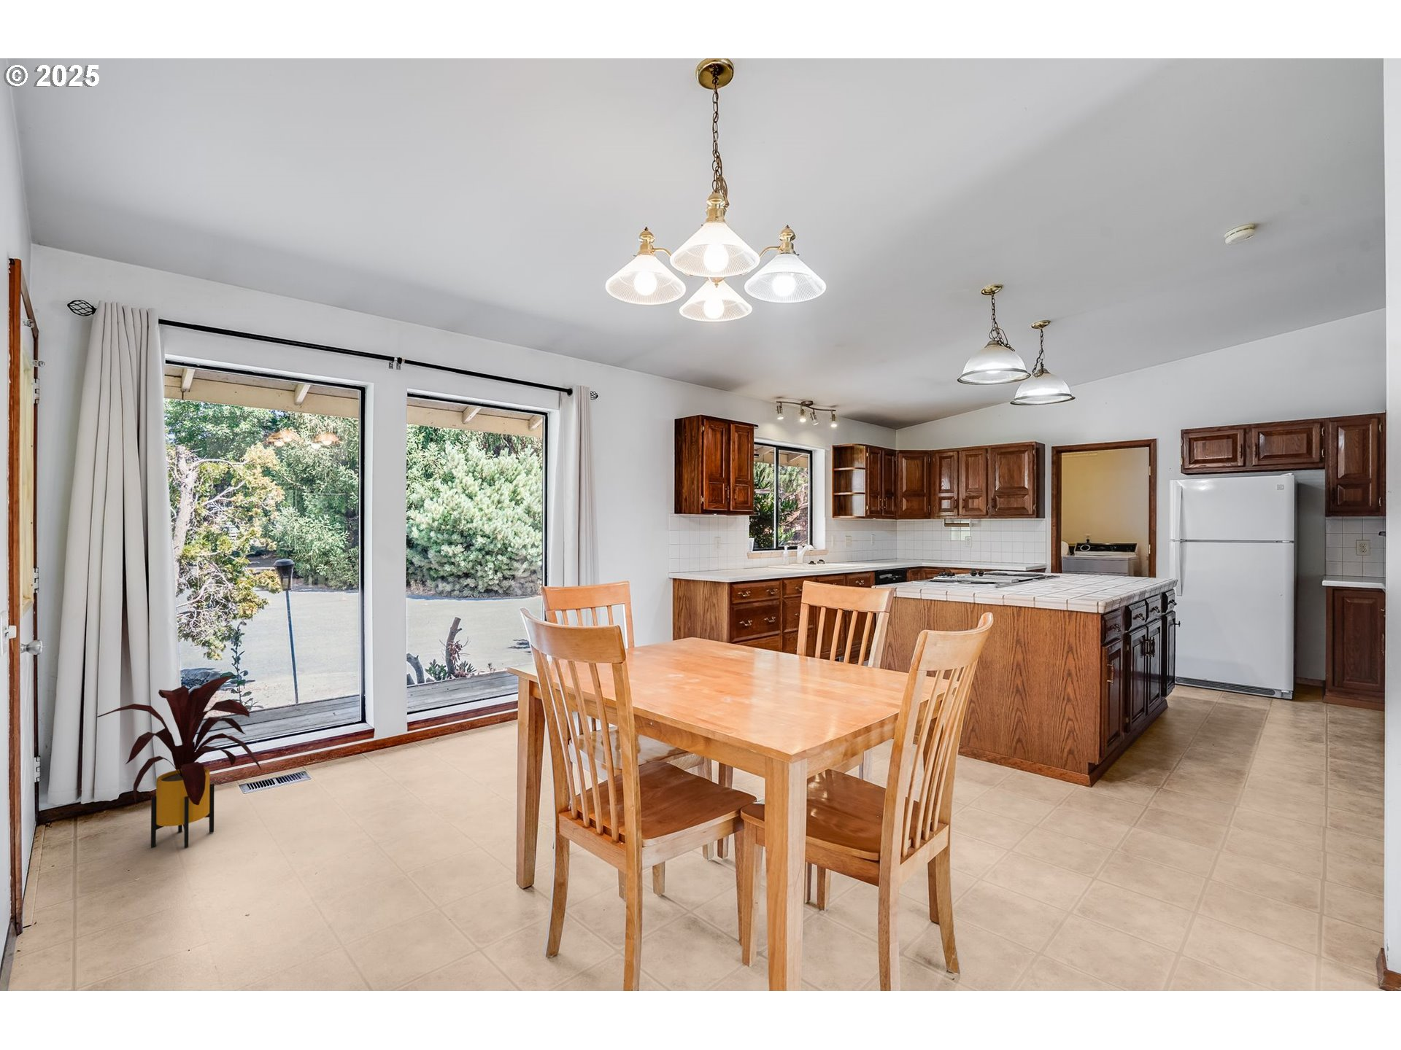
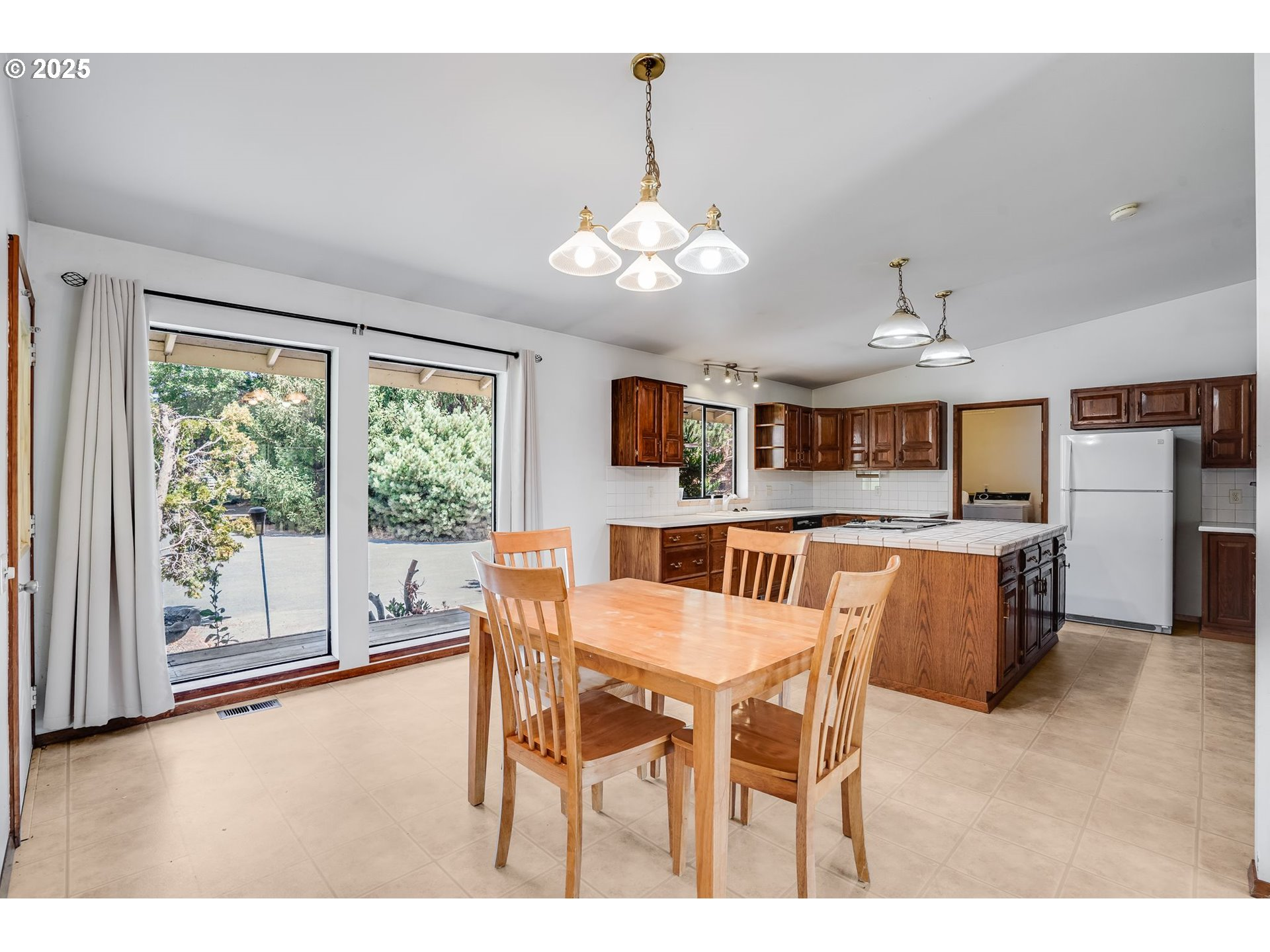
- house plant (180, 761)
